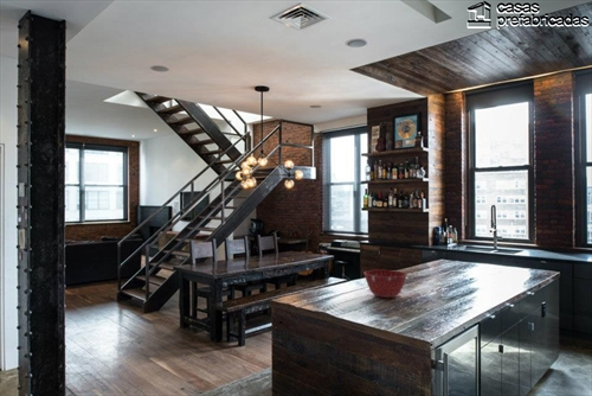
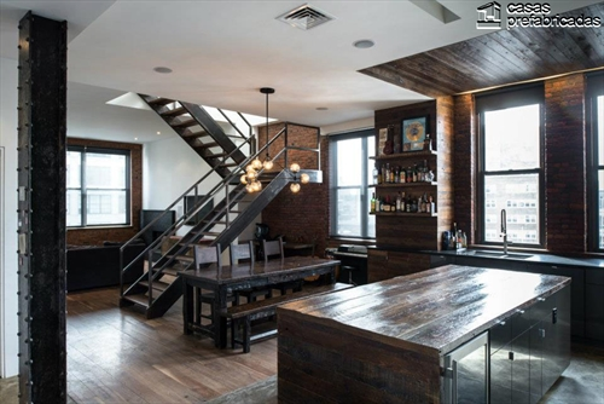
- mixing bowl (385, 283)
